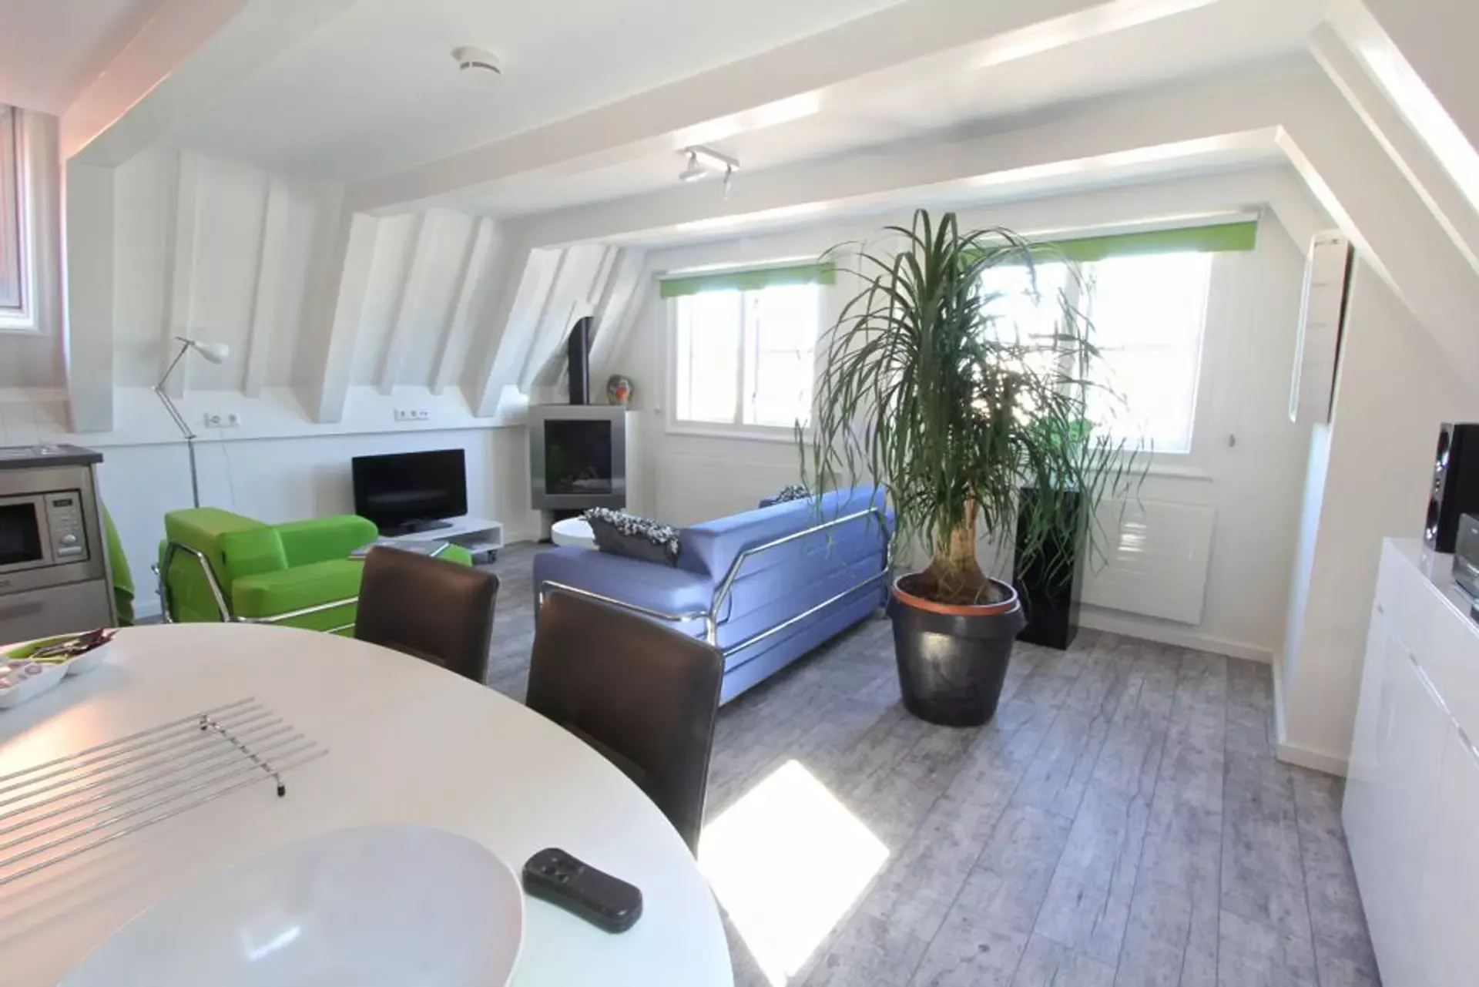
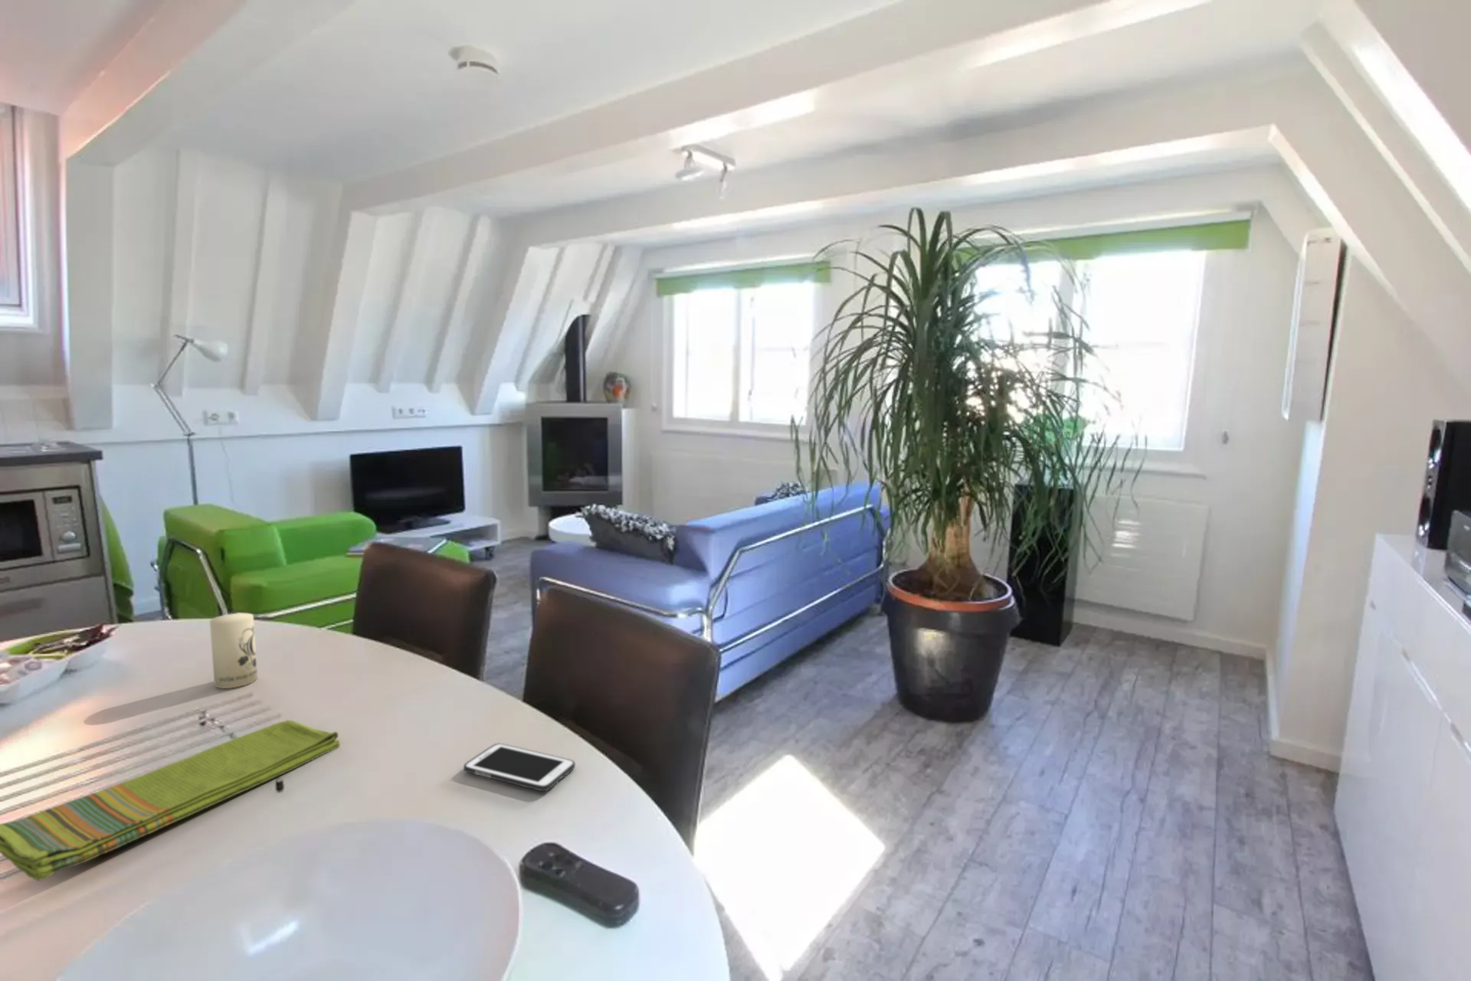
+ dish towel (184, 781)
+ cell phone (519, 765)
+ candle (233, 649)
